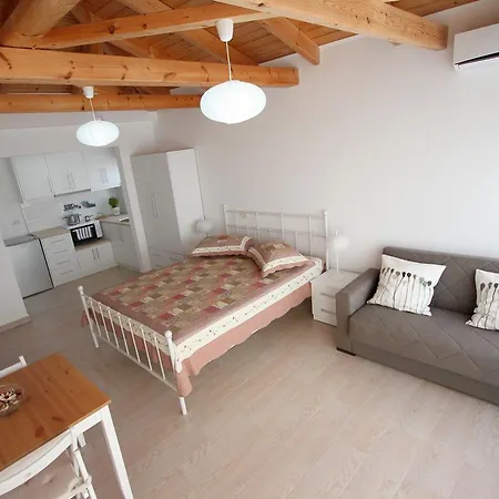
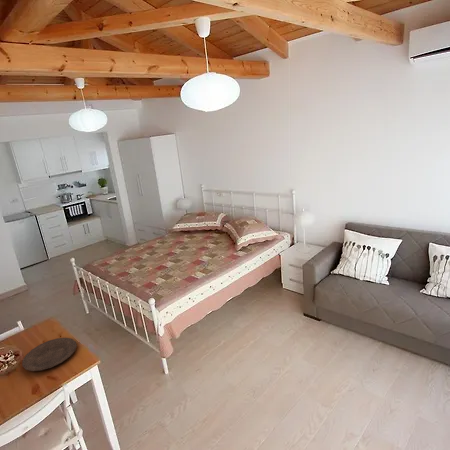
+ plate (50, 354)
